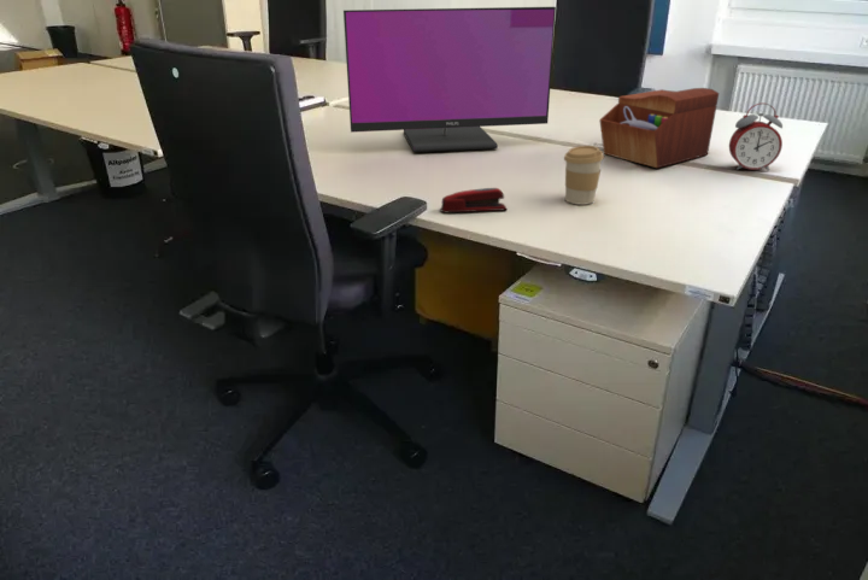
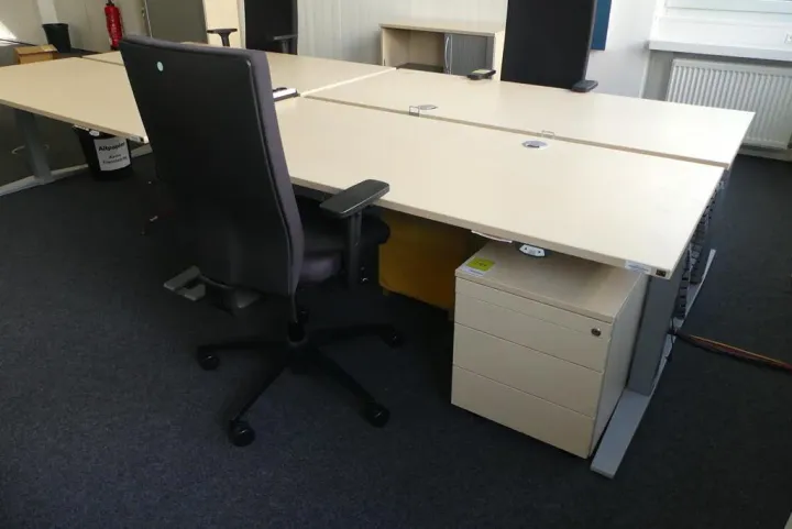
- coffee cup (581, 174)
- sewing box (655, 123)
- computer monitor (445, 76)
- alarm clock (756, 135)
- stapler (473, 199)
